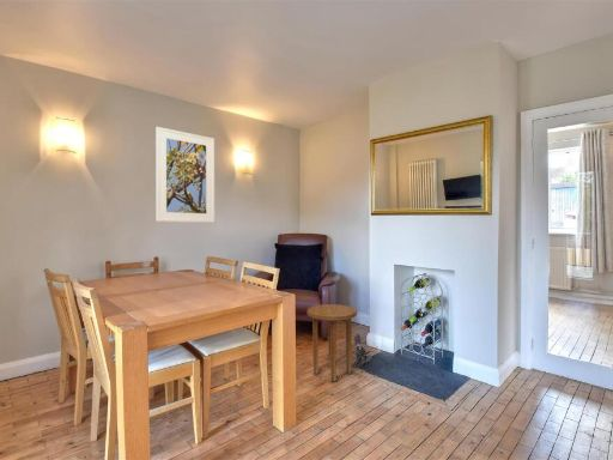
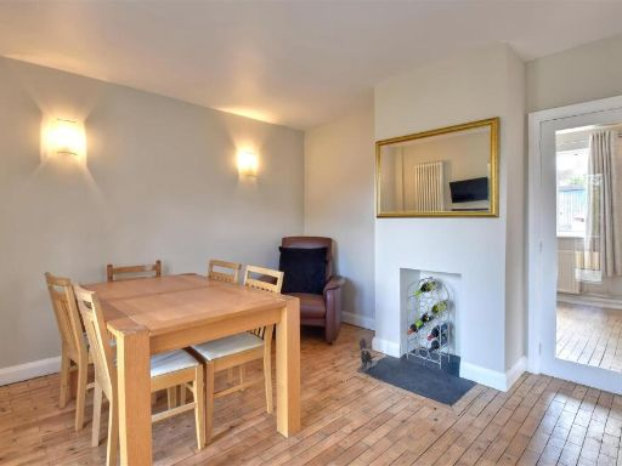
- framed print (187, 177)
- side table (332, 340)
